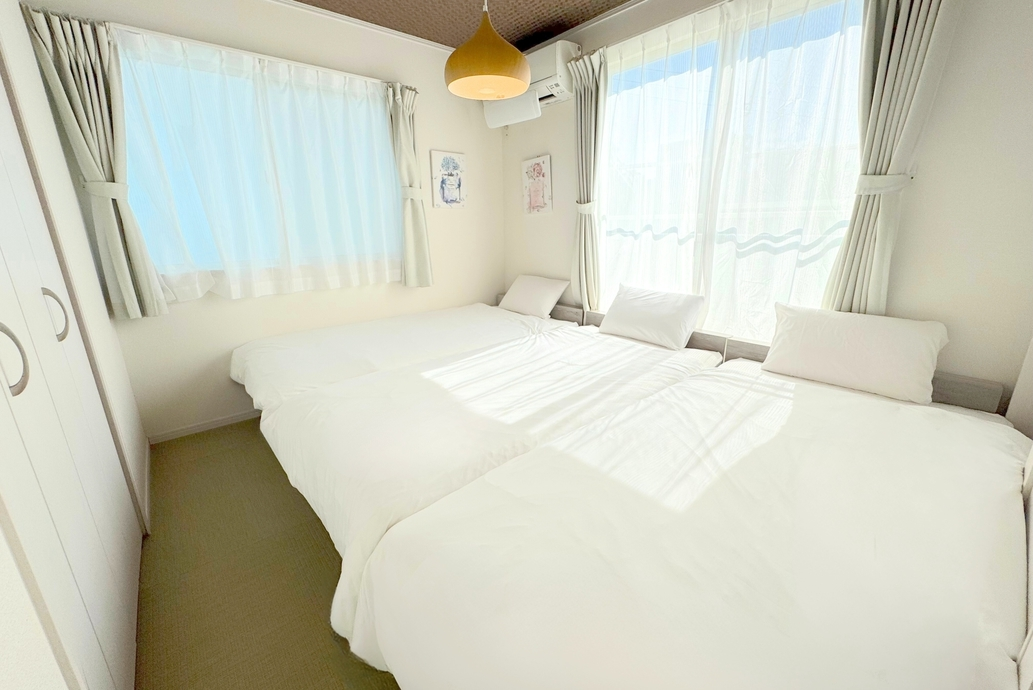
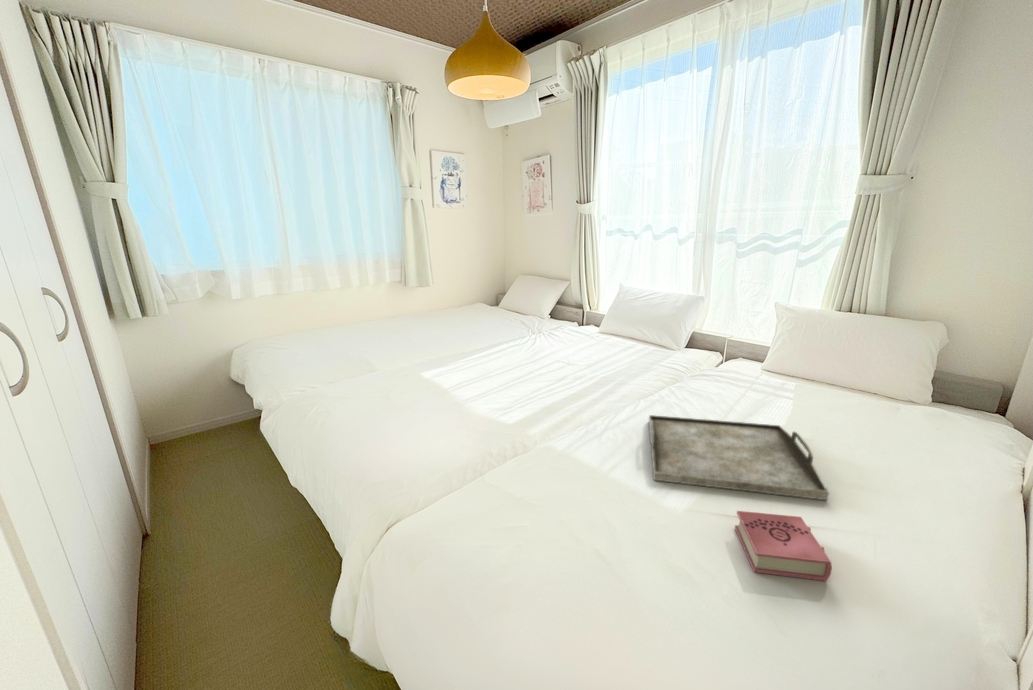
+ book (780, 543)
+ serving tray (723, 443)
